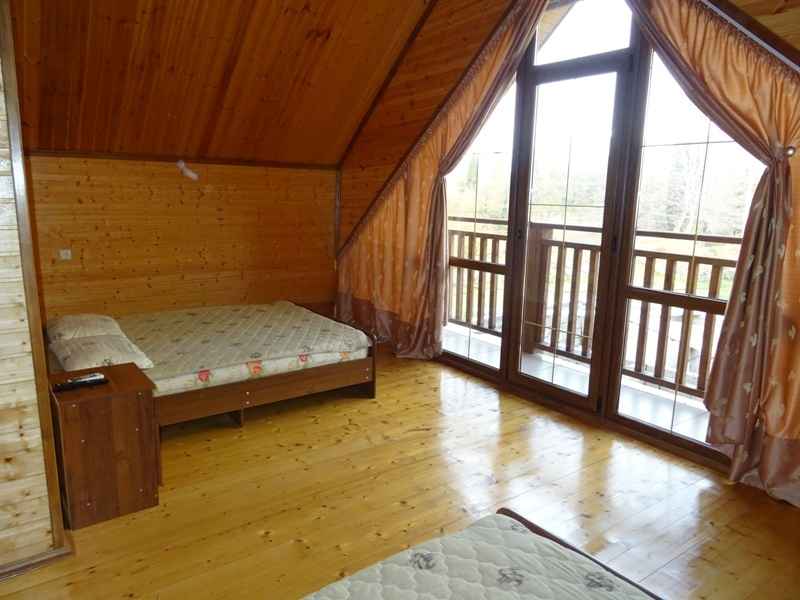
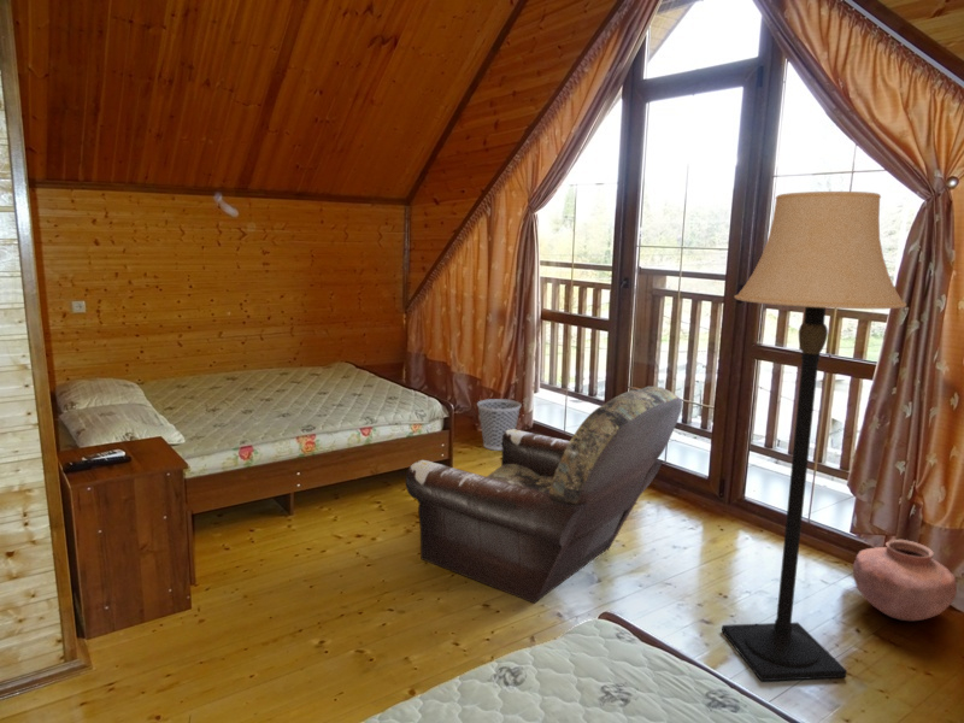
+ lamp (801, 436)
+ armchair (548, 472)
+ vase (903, 581)
+ wastebasket (498, 424)
